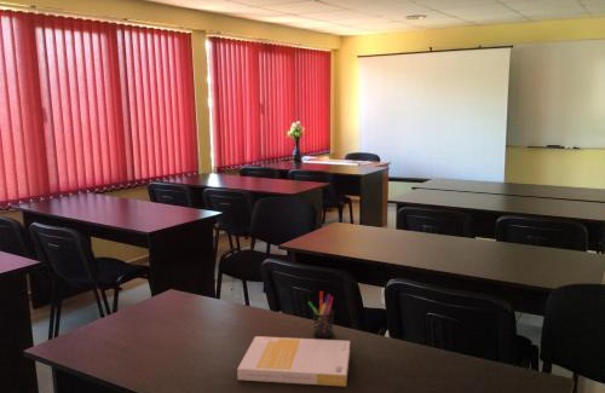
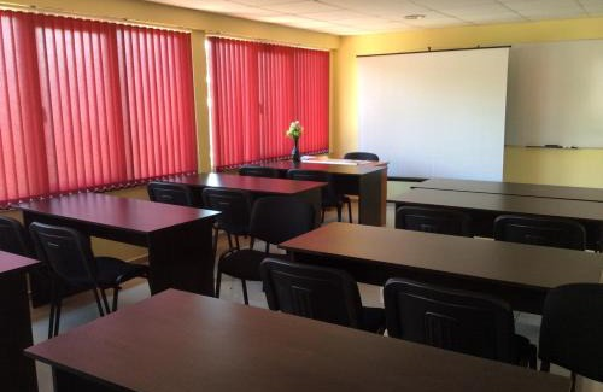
- pen holder (321, 313)
- book (296, 359)
